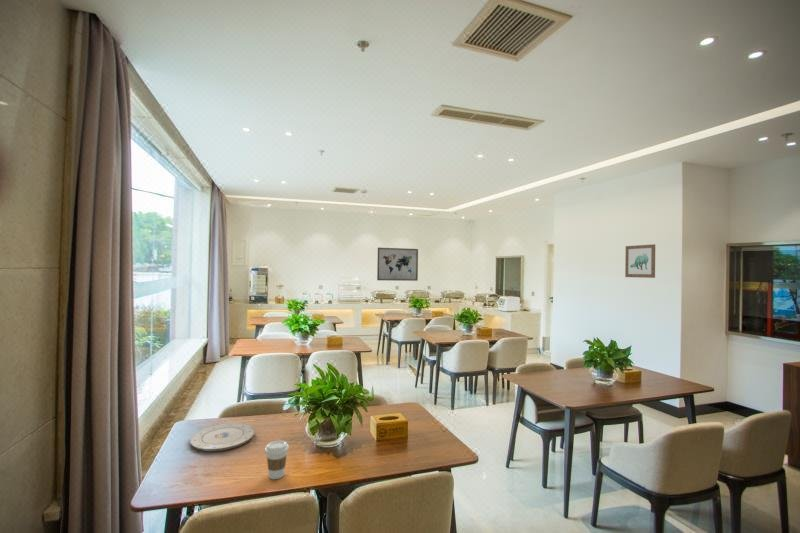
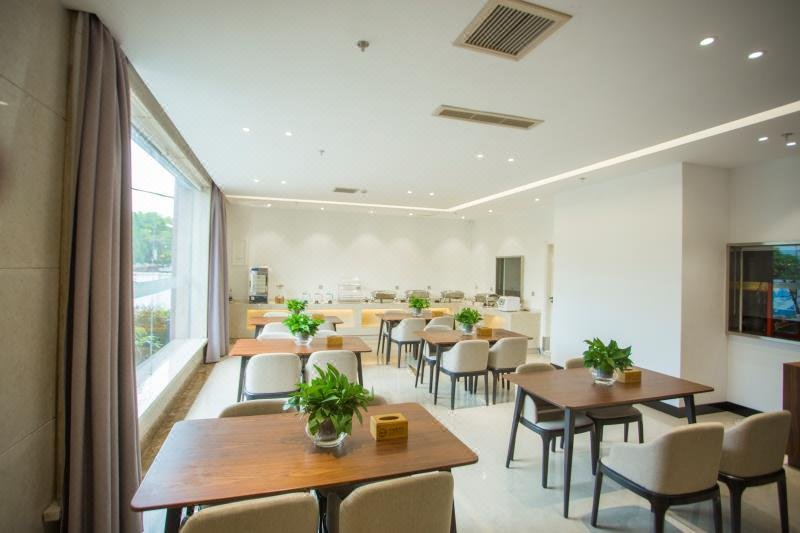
- plate (223, 436)
- coffee cup (276, 459)
- wall art (639, 261)
- wall art (398, 264)
